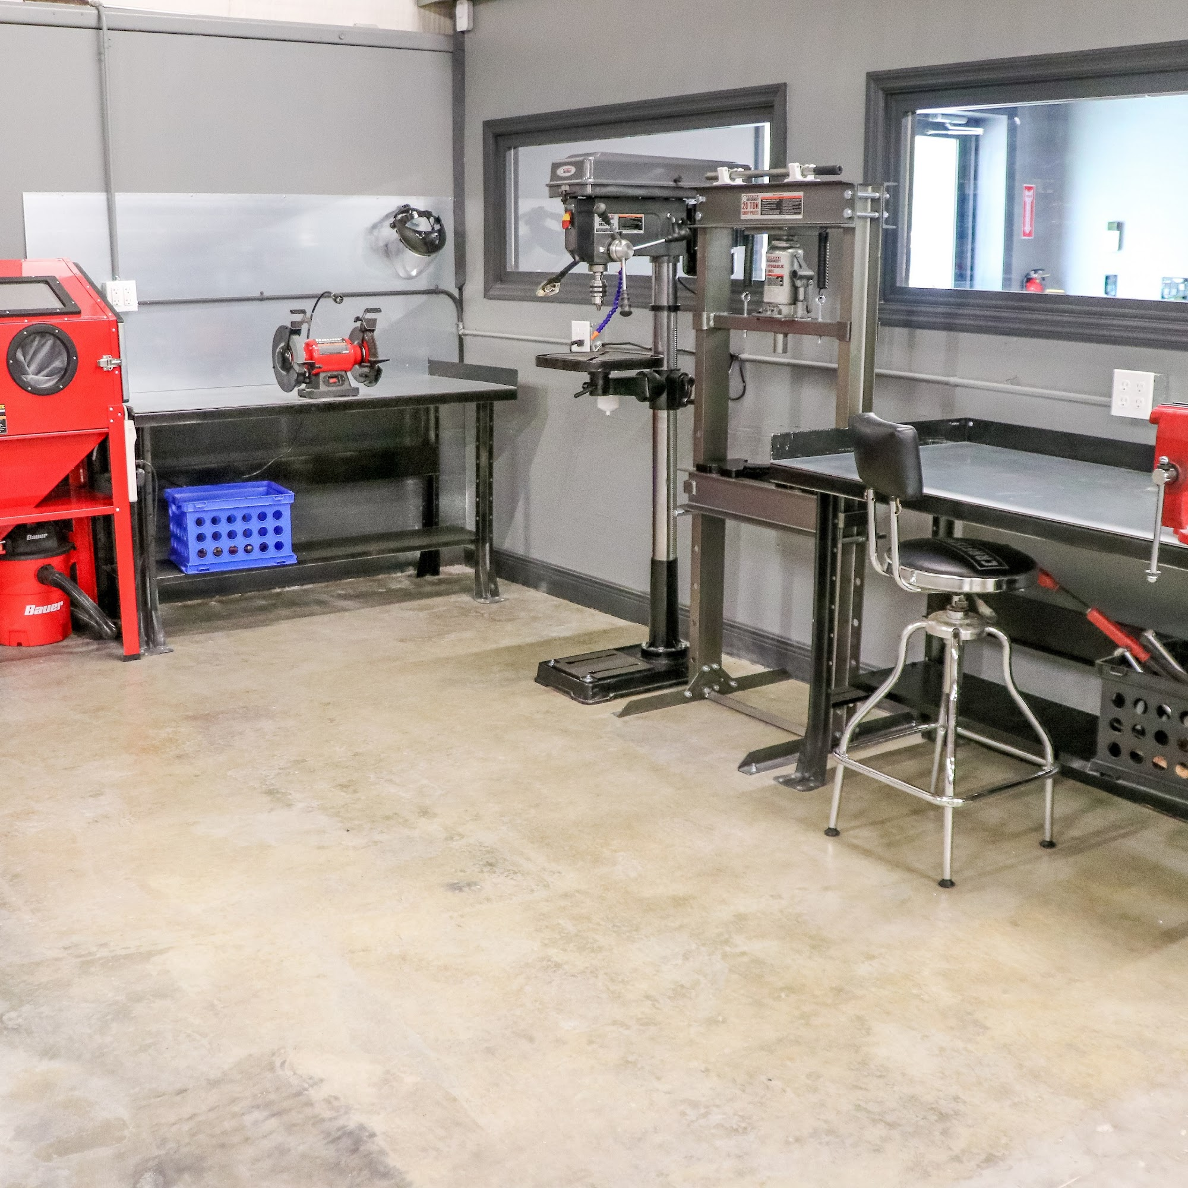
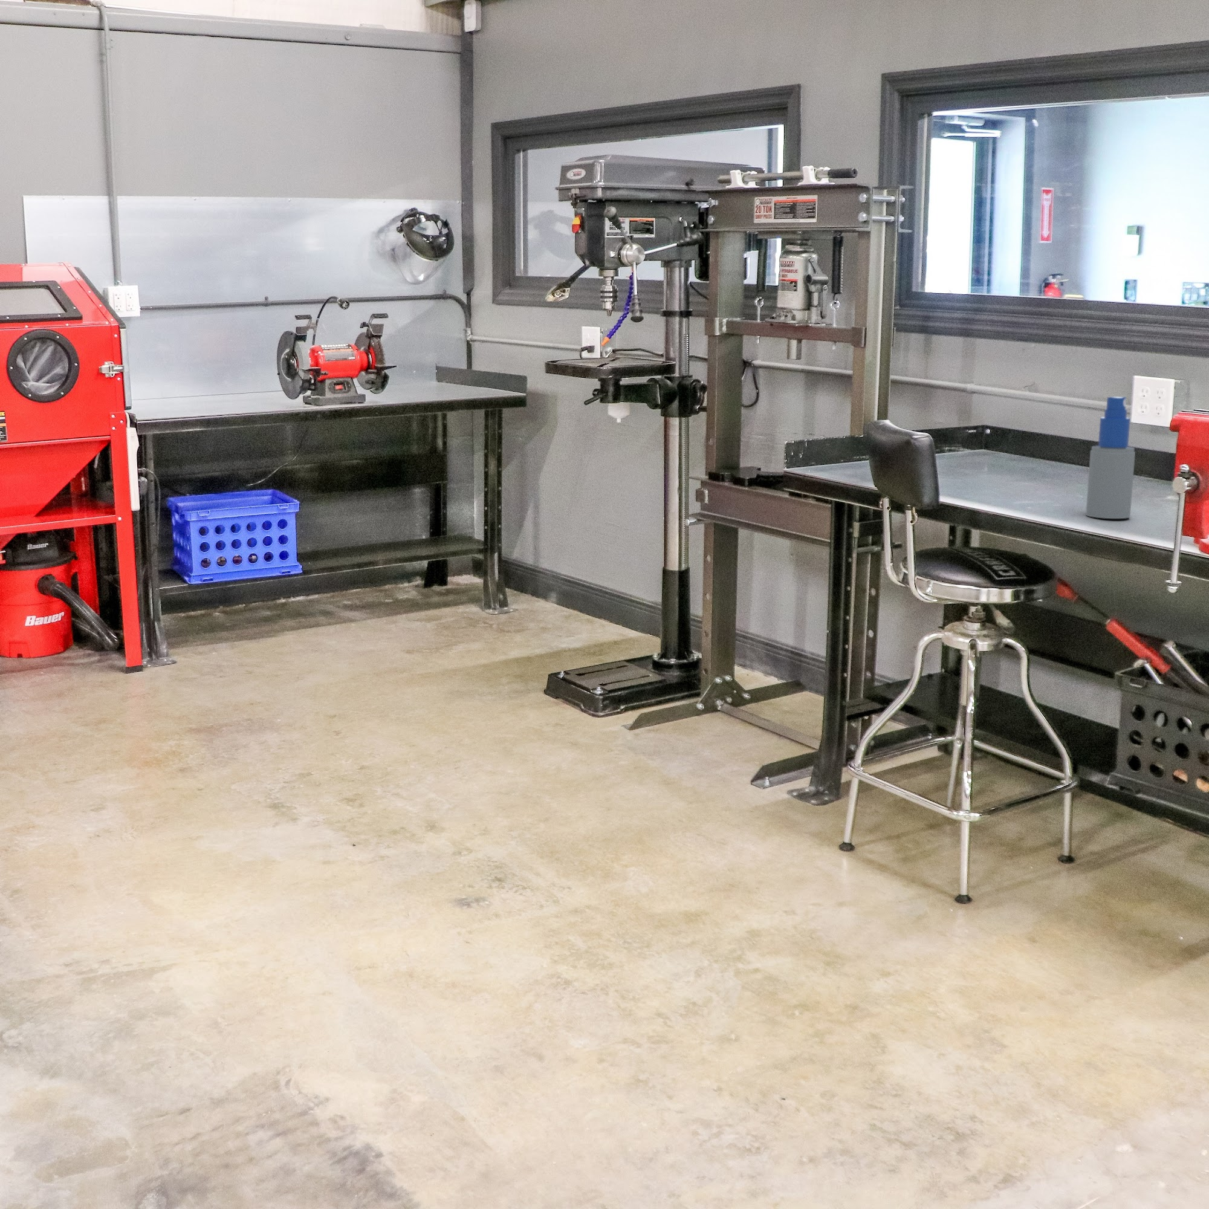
+ spray bottle (1112, 456)
